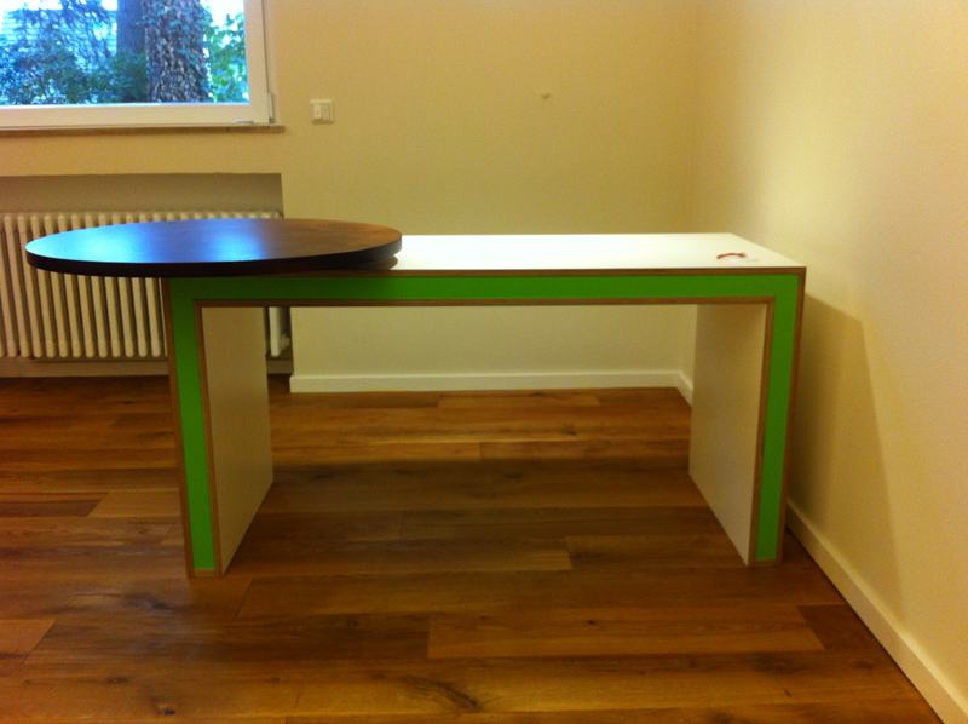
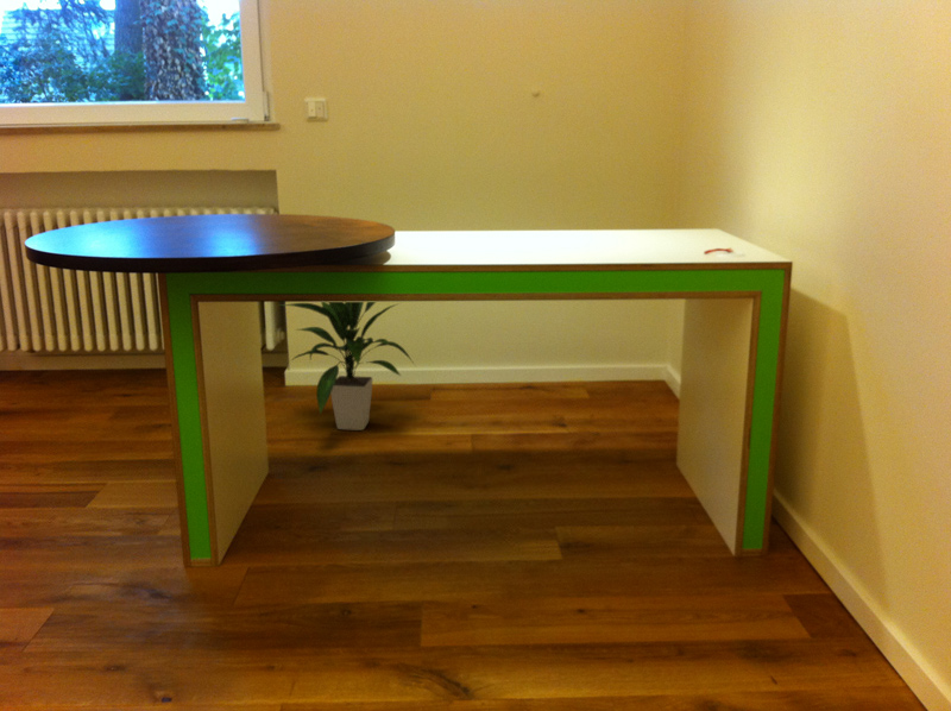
+ indoor plant (344, 342)
